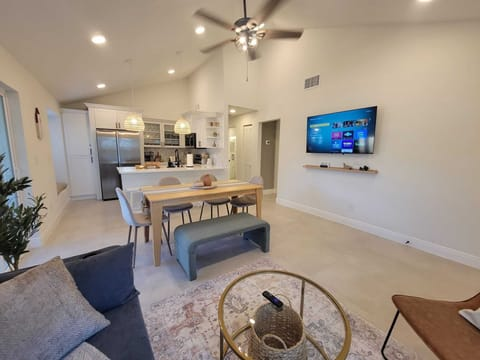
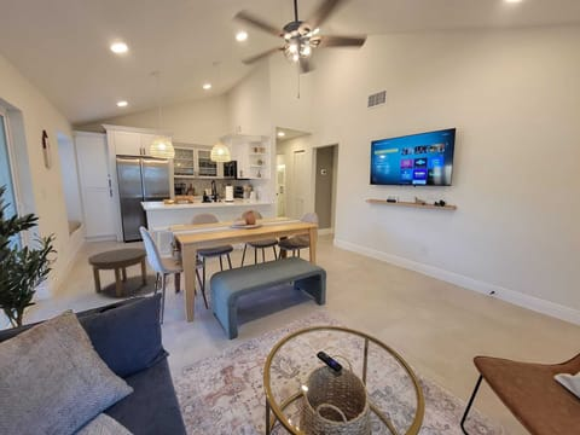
+ side table (121, 271)
